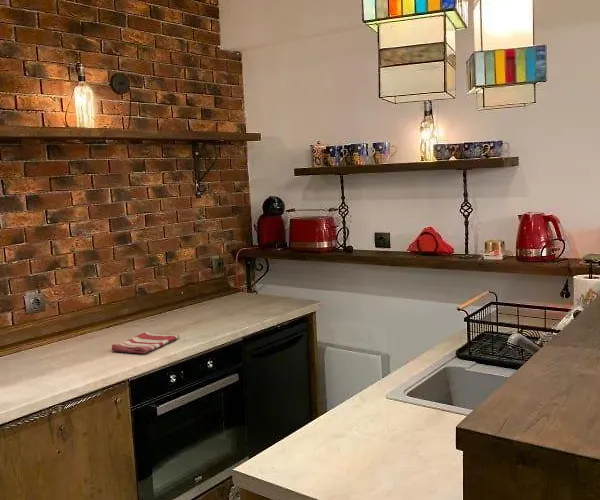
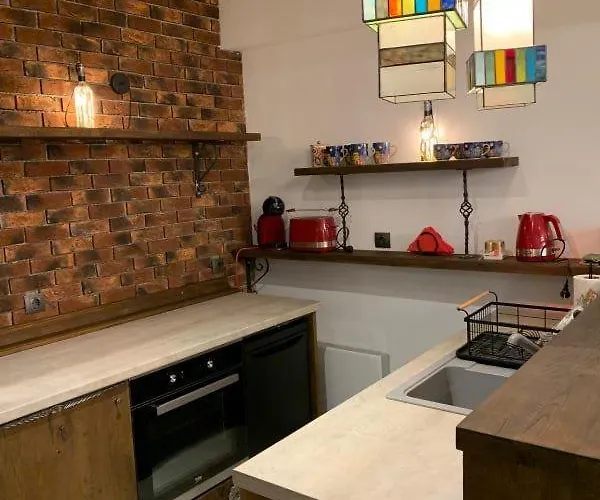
- dish towel (146, 341)
